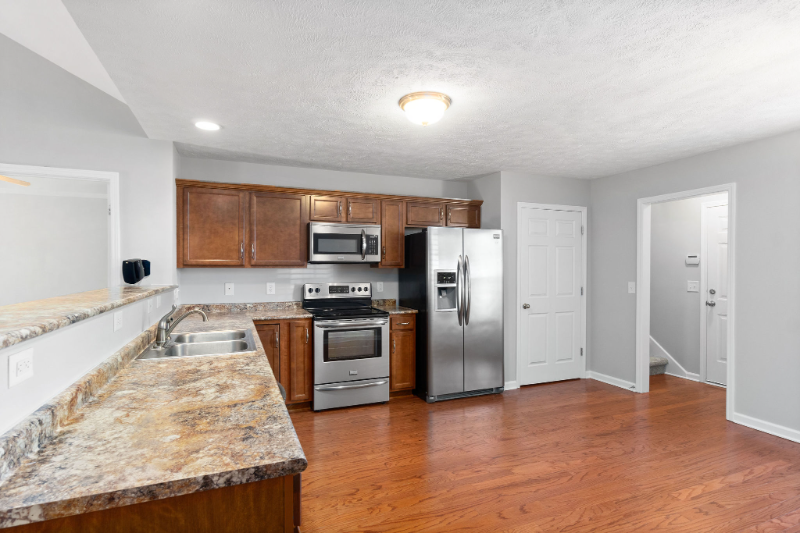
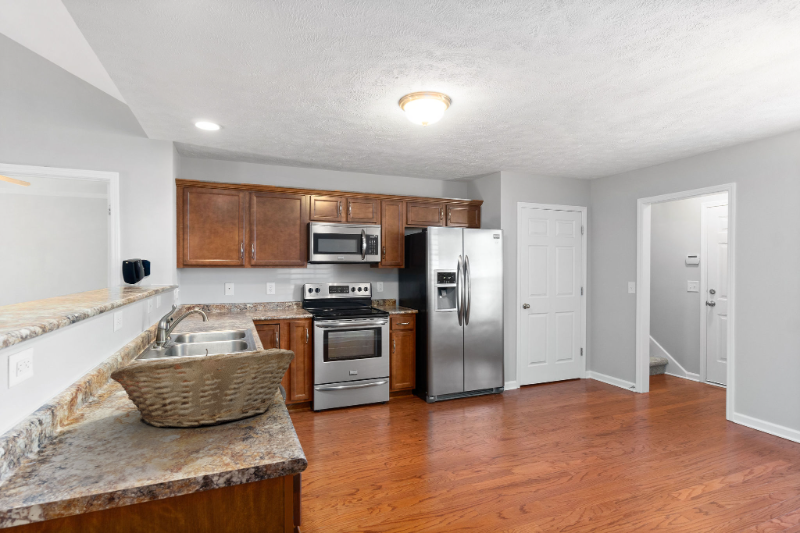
+ fruit basket (210, 378)
